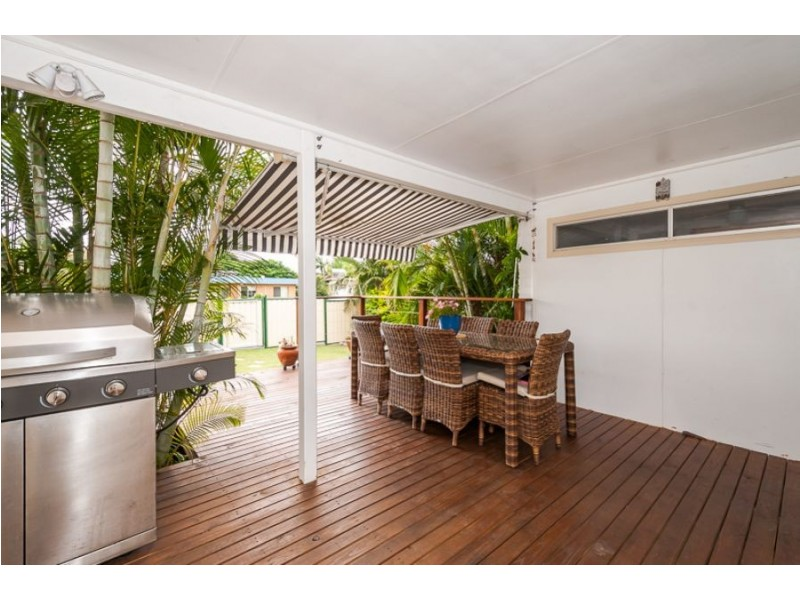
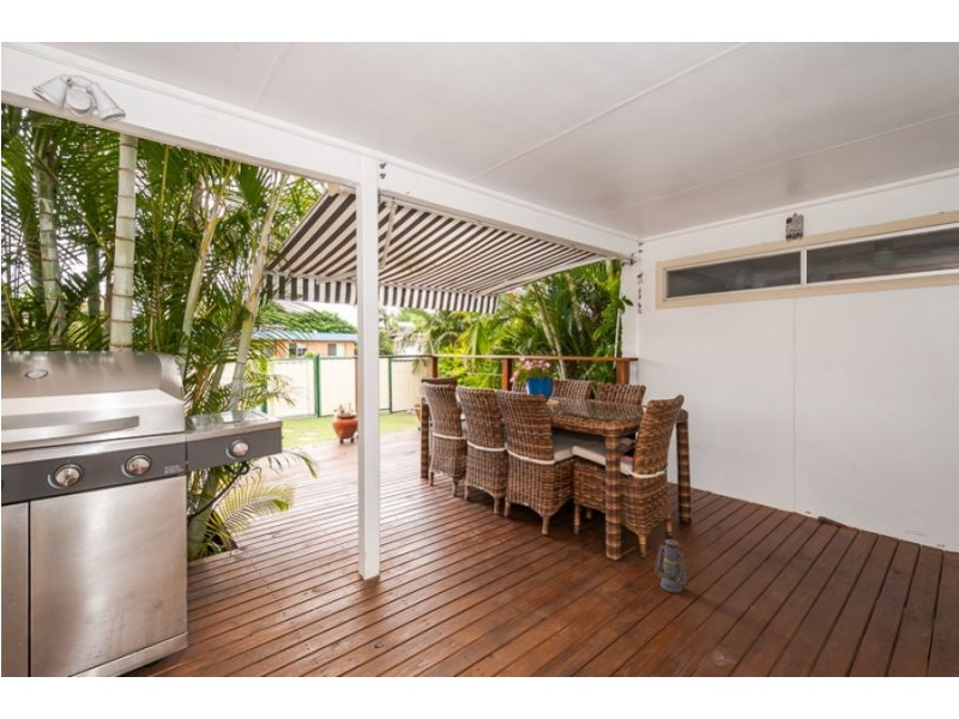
+ lantern (670, 563)
